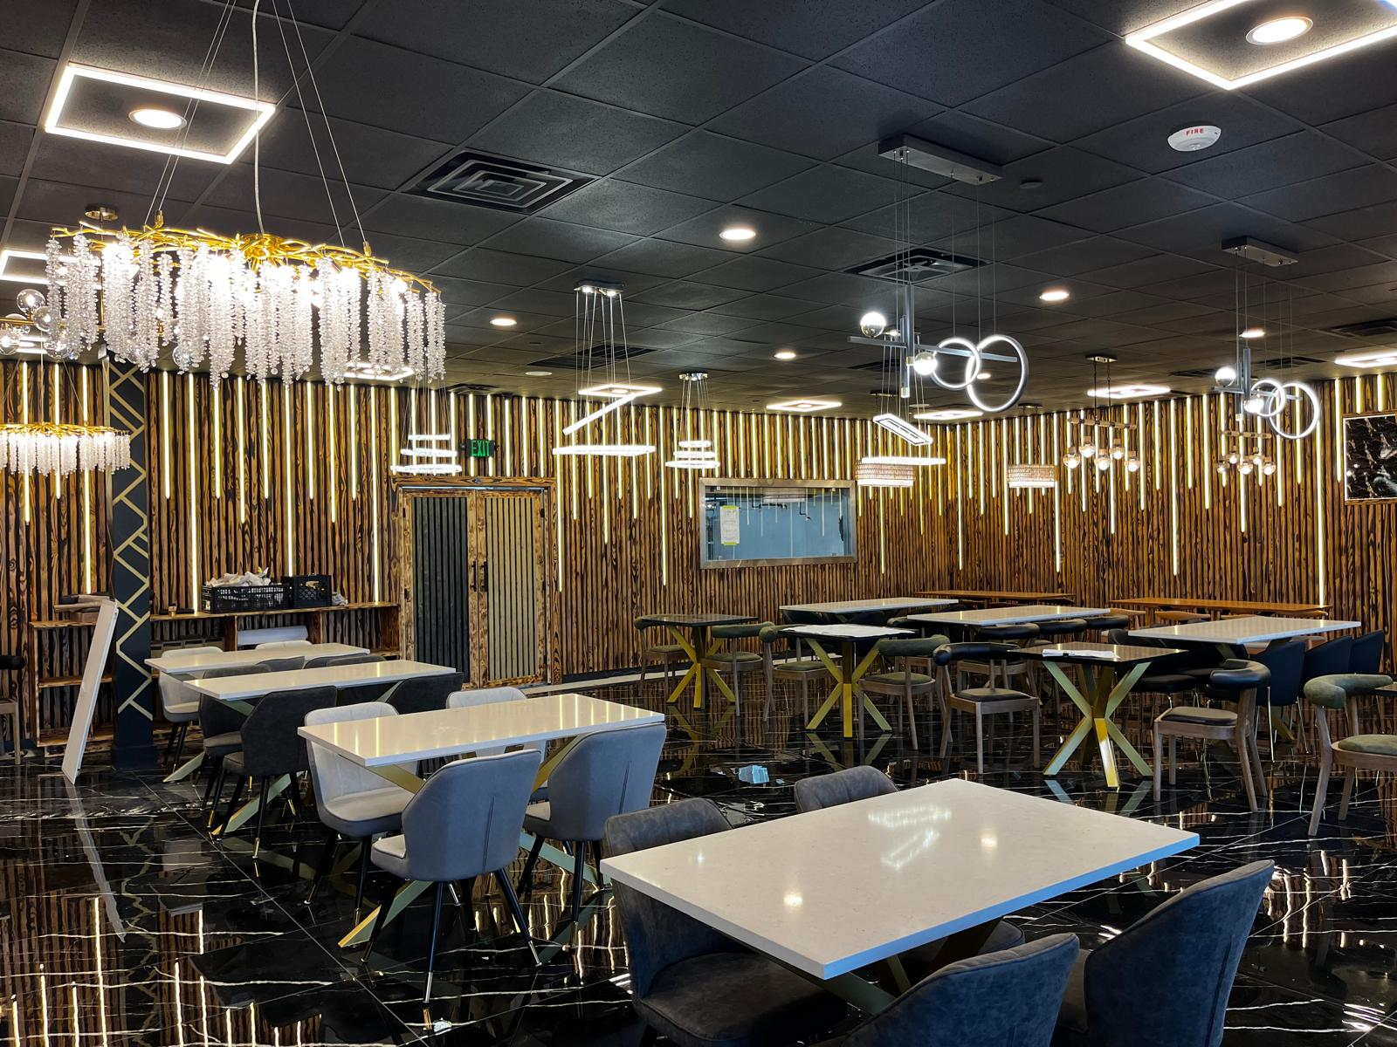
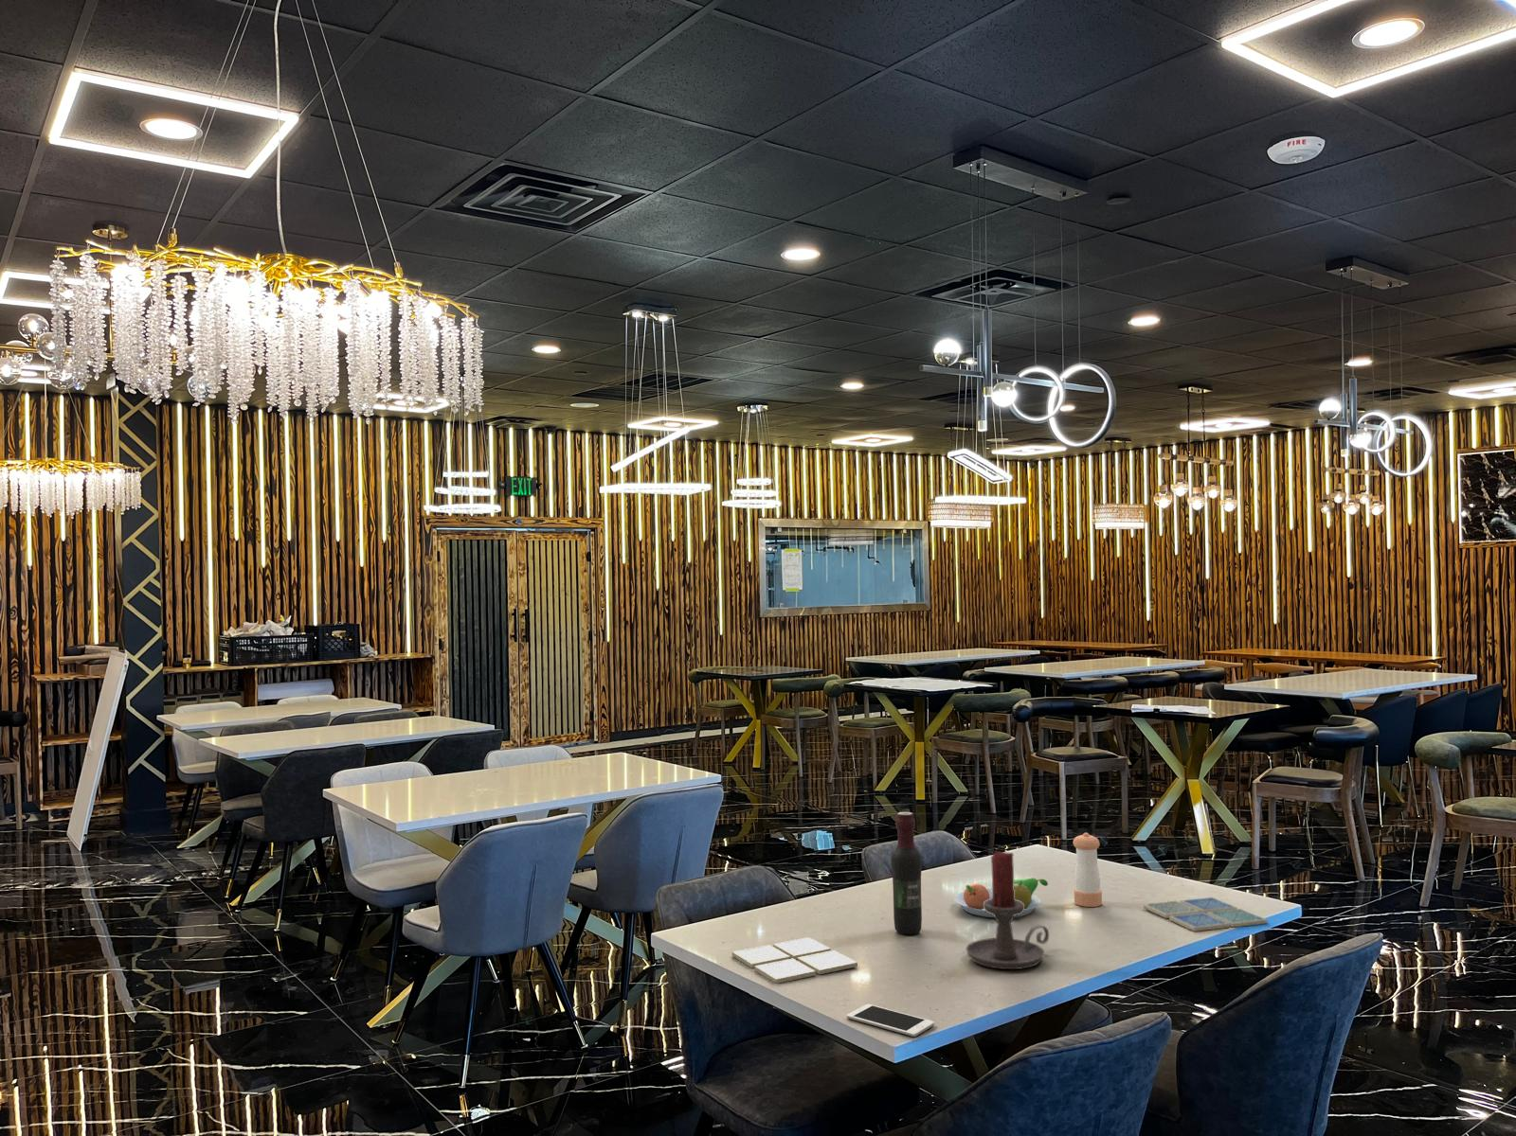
+ candle holder (1011, 903)
+ drink coaster (1203, 913)
+ pepper shaker (1086, 868)
+ fruit bowl (991, 891)
+ cell phone (889, 1019)
+ wine bottle (906, 872)
+ drink coaster (793, 959)
